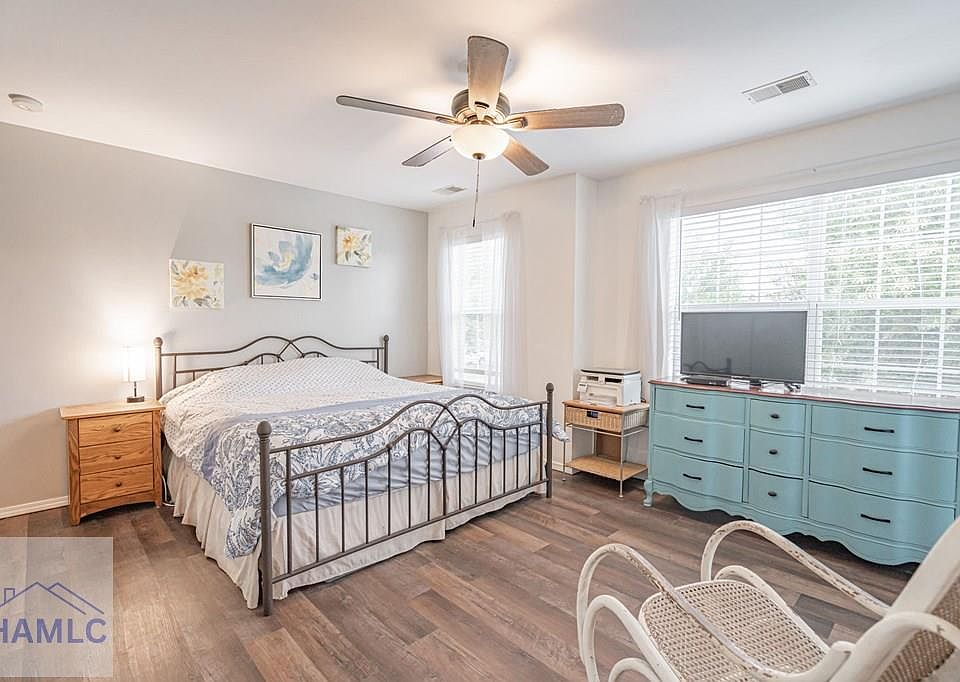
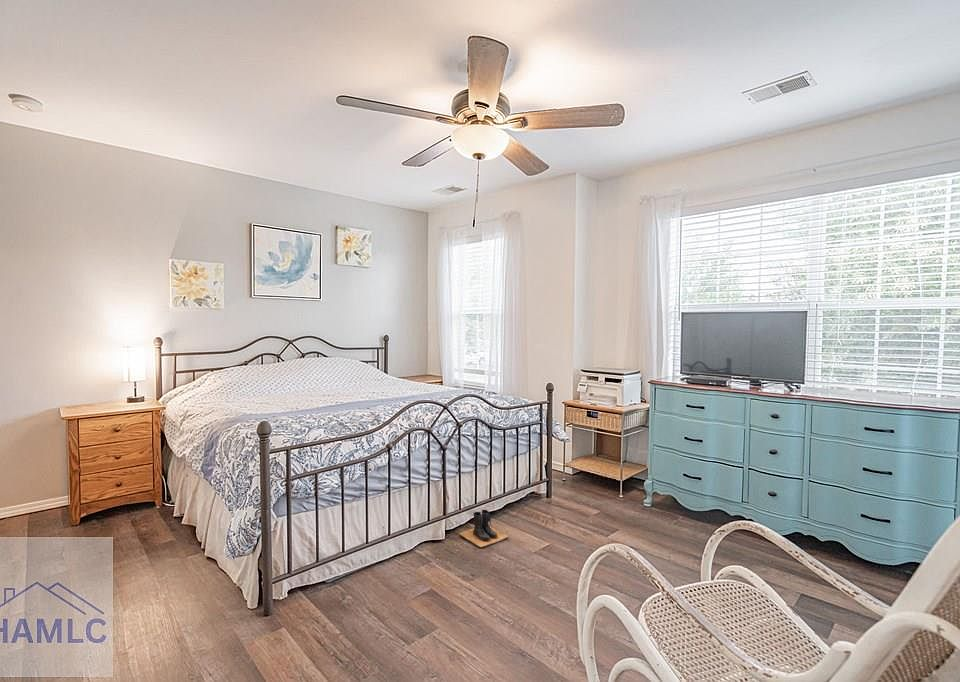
+ boots (483, 525)
